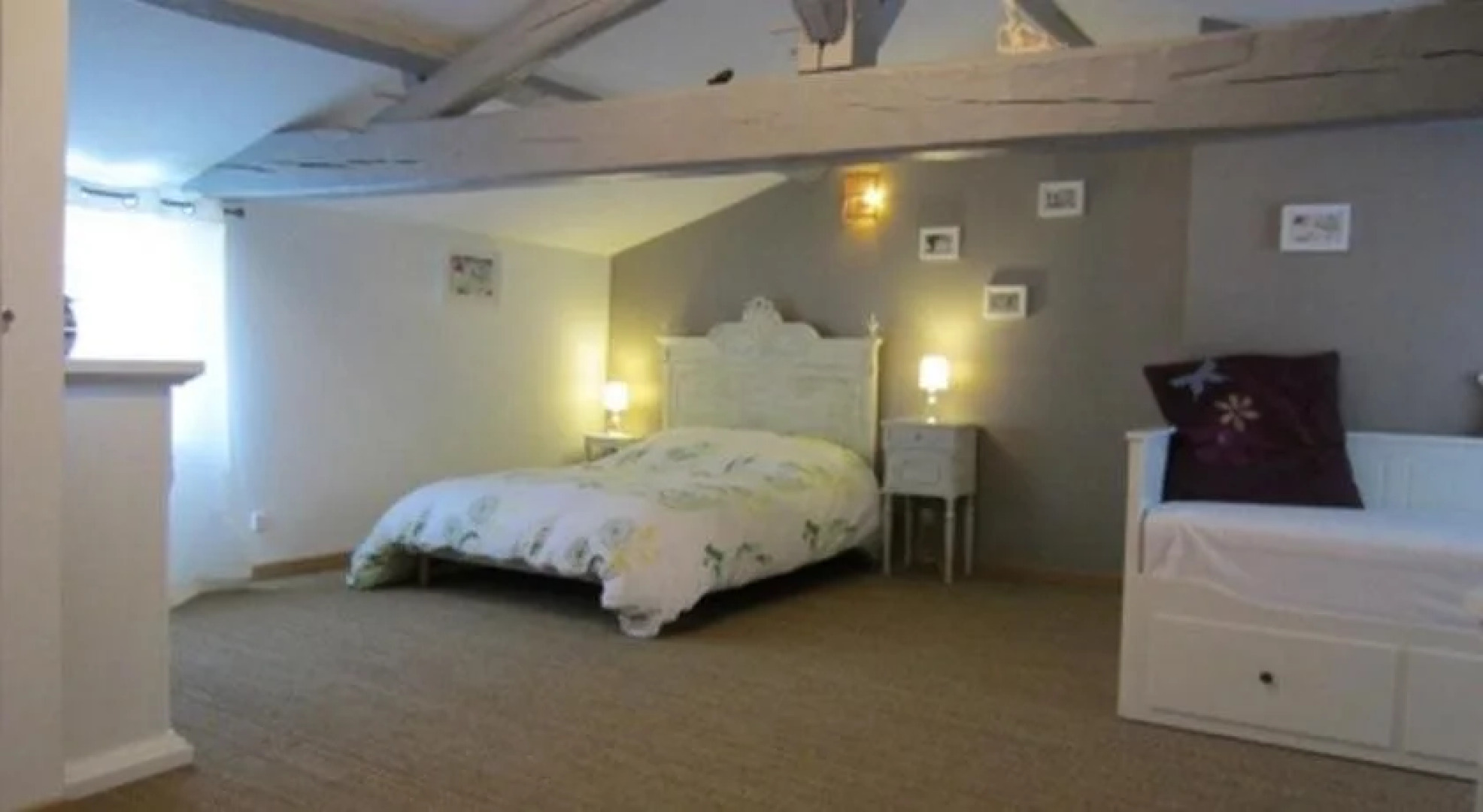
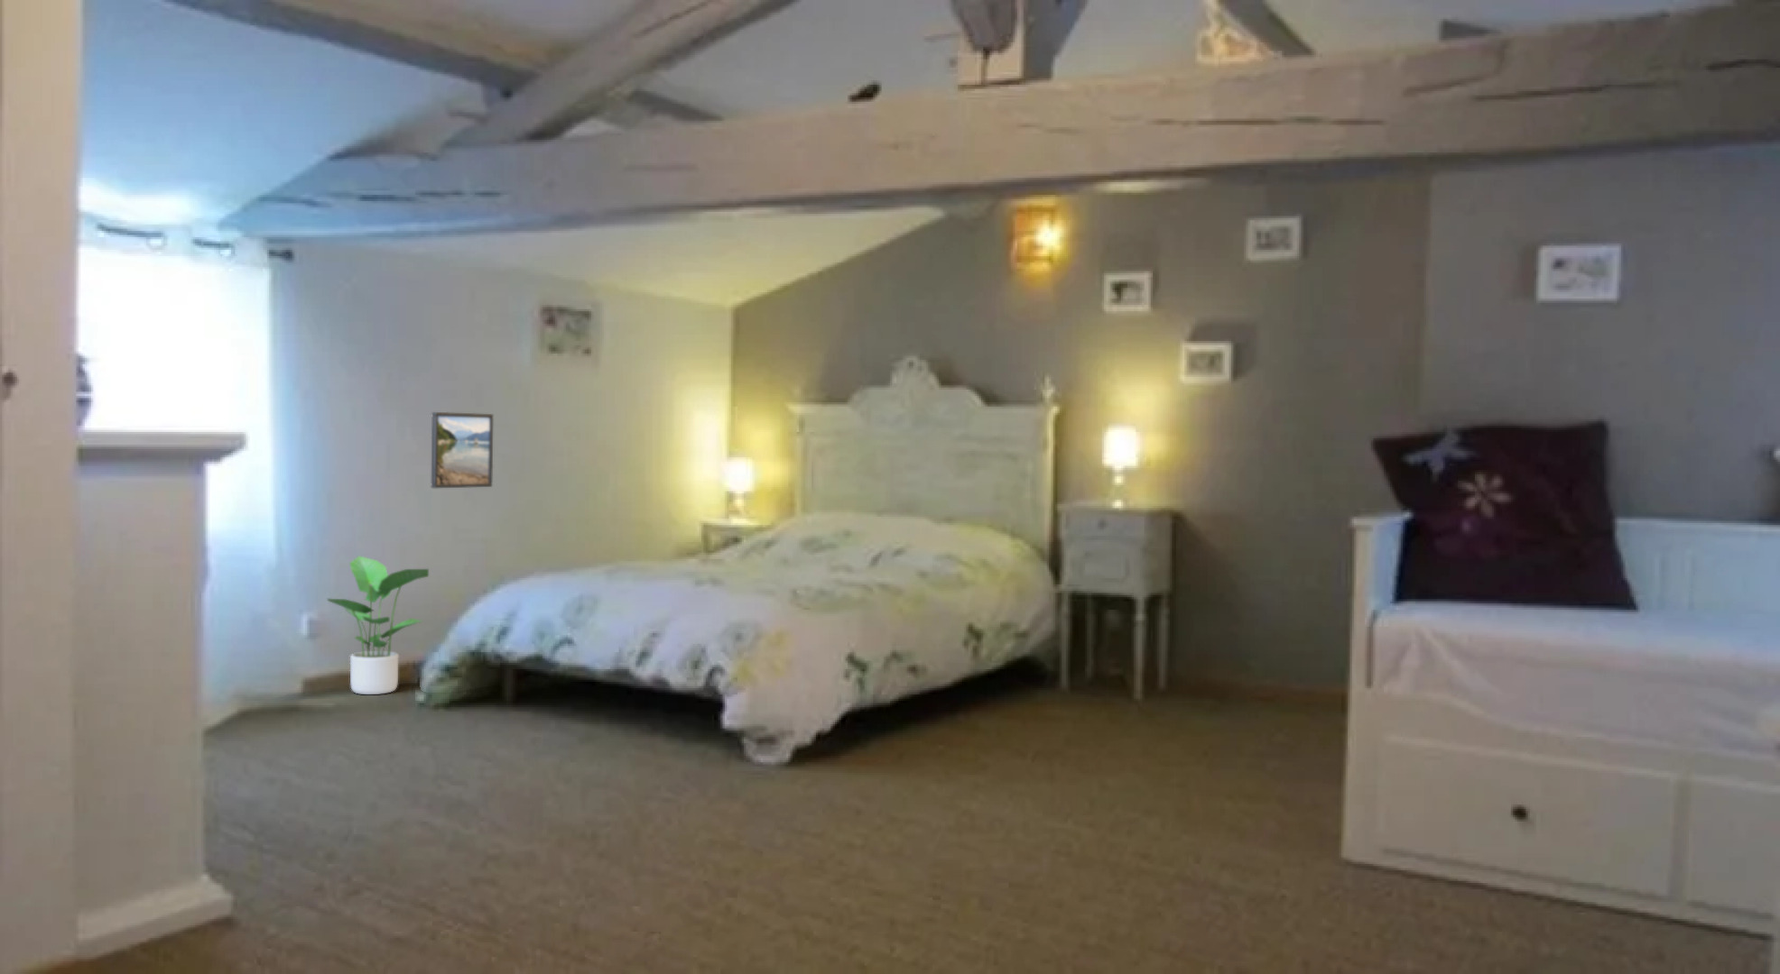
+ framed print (462, 450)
+ potted plant (374, 626)
